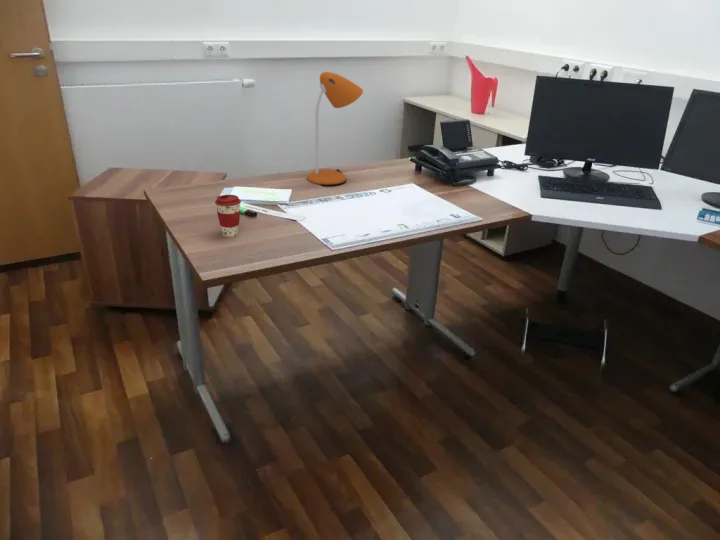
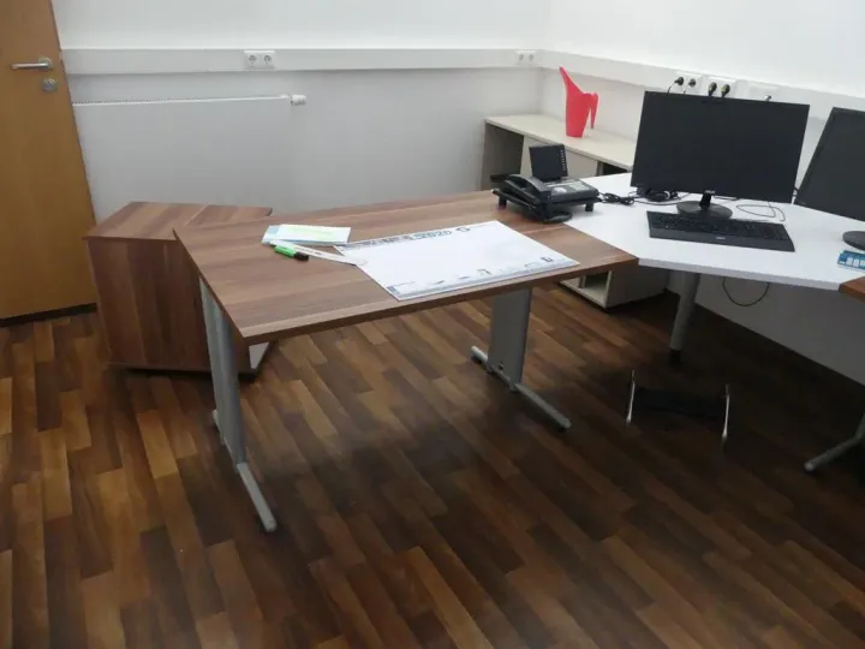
- coffee cup (229, 216)
- desk lamp (318, 126)
